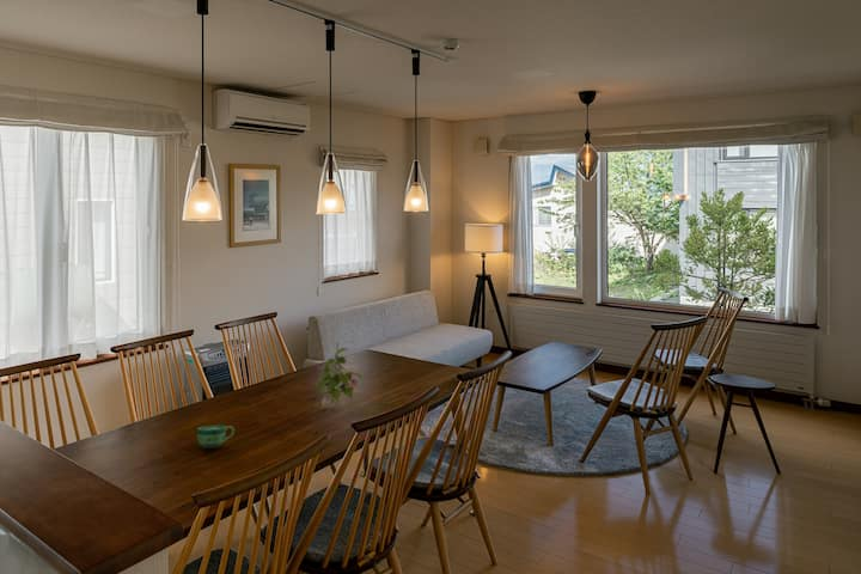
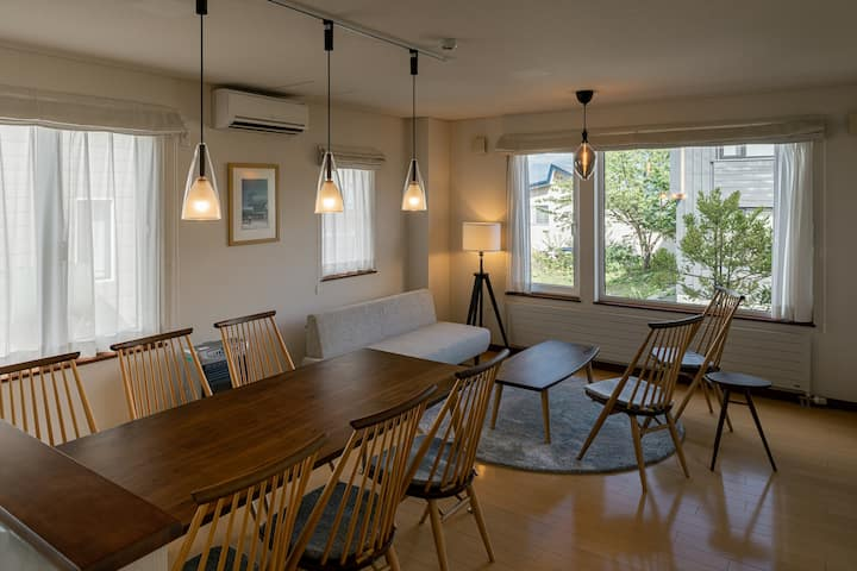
- plant (337, 377)
- cup (215, 435)
